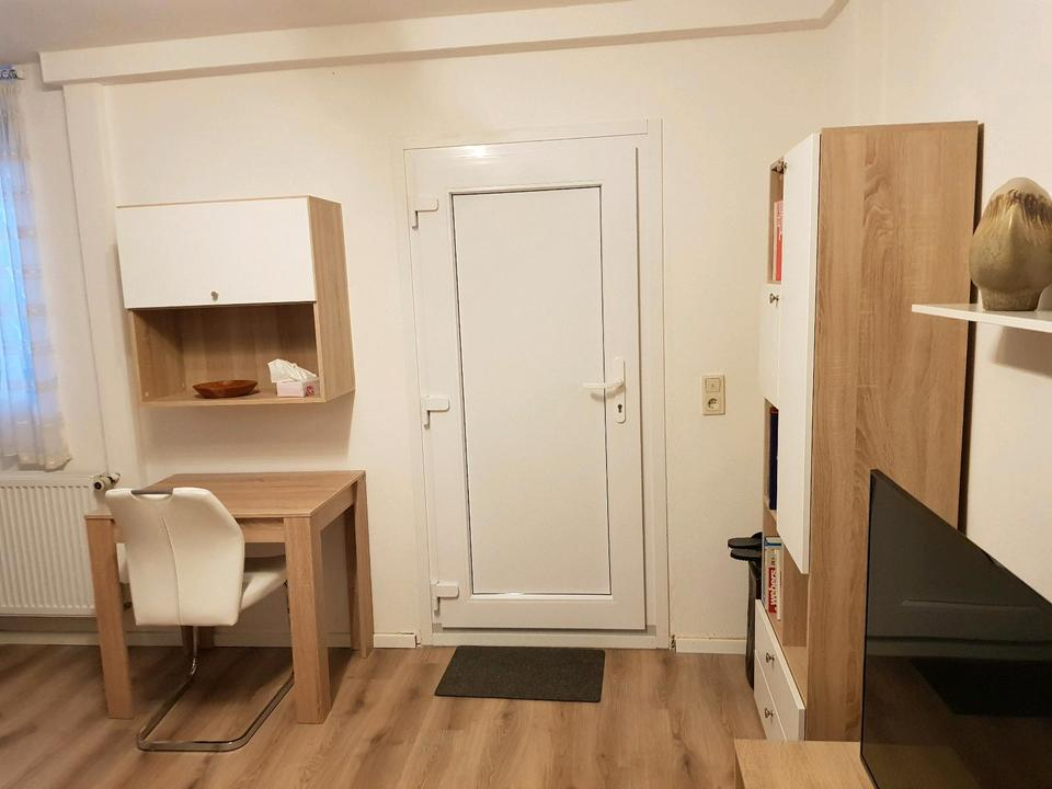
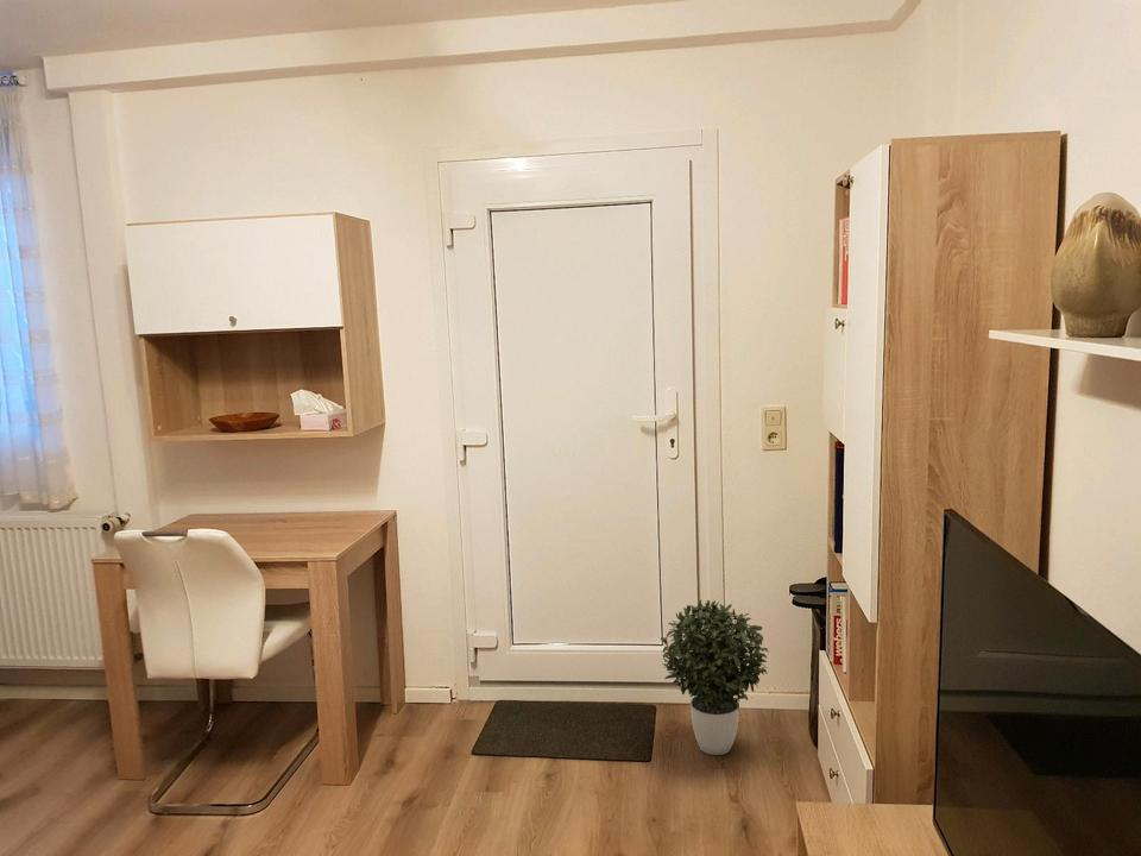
+ potted plant (713, 675)
